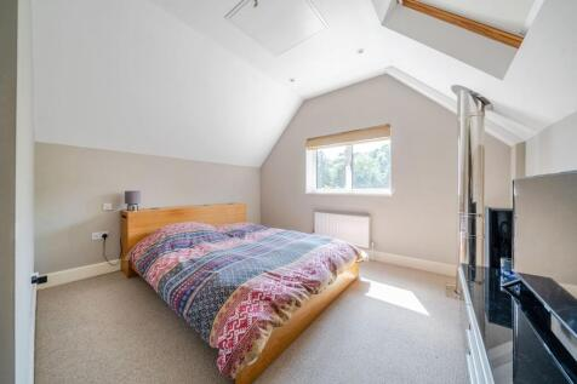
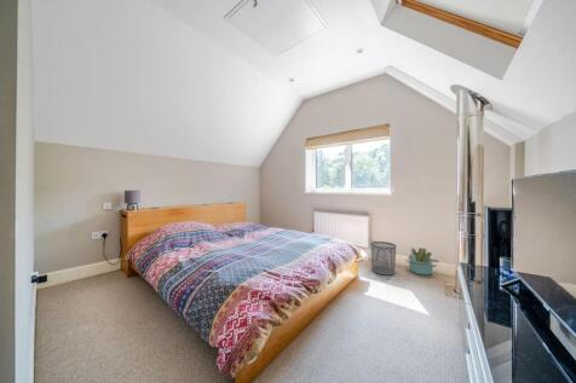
+ waste bin (382, 257)
+ decorative plant (421, 260)
